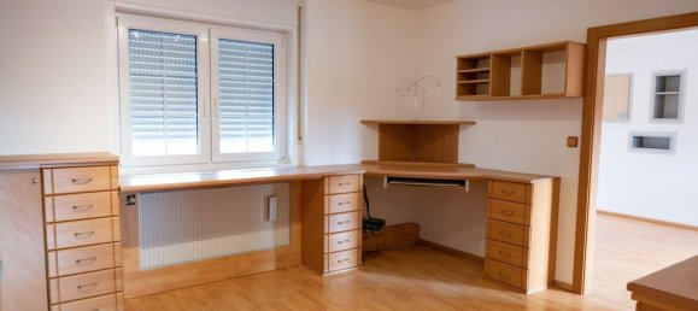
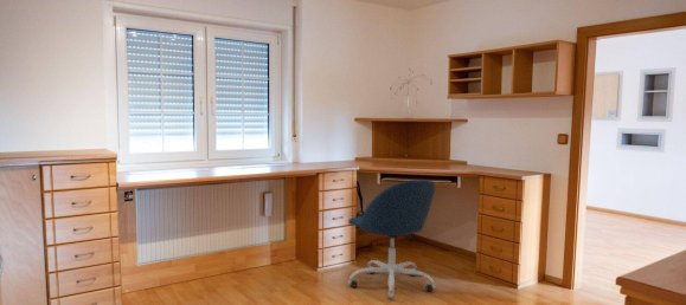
+ office chair (391, 229)
